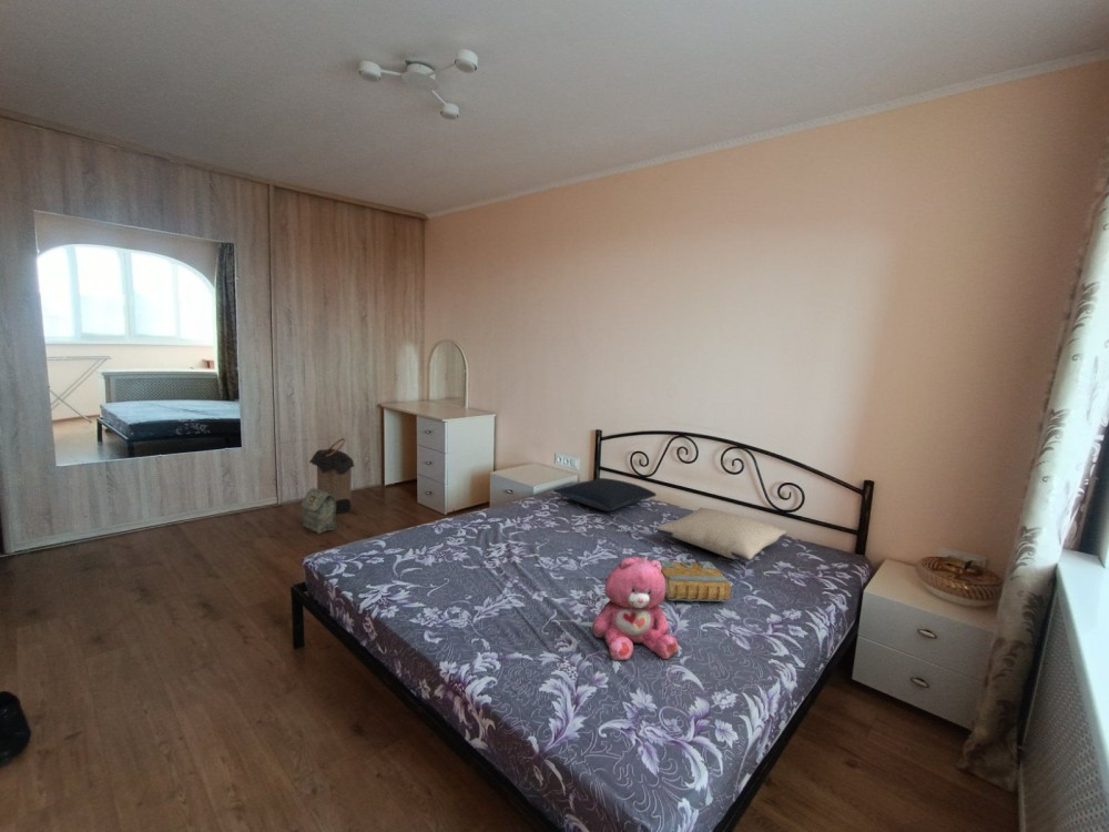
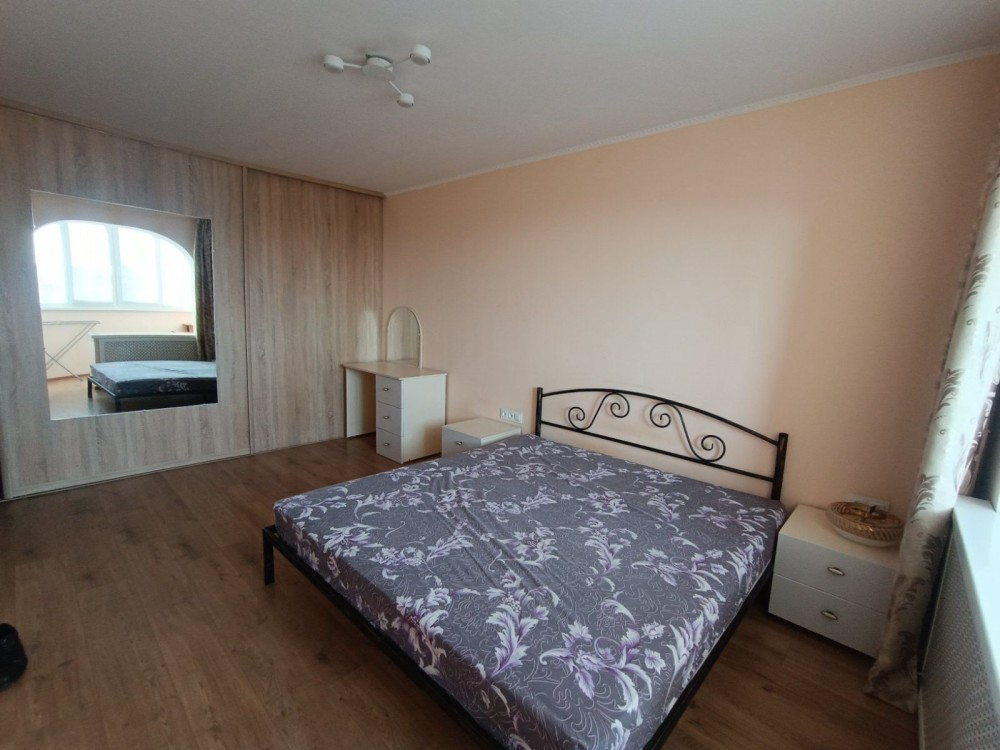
- book (691, 580)
- pillow (604, 493)
- teddy bear (637, 600)
- pillow (721, 531)
- laundry hamper (332, 471)
- bag (318, 509)
